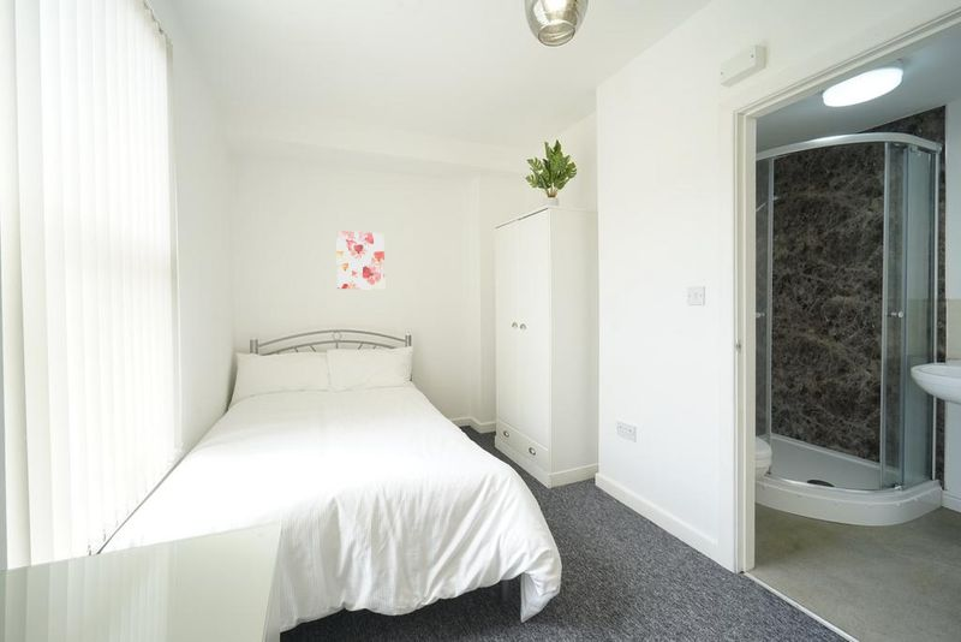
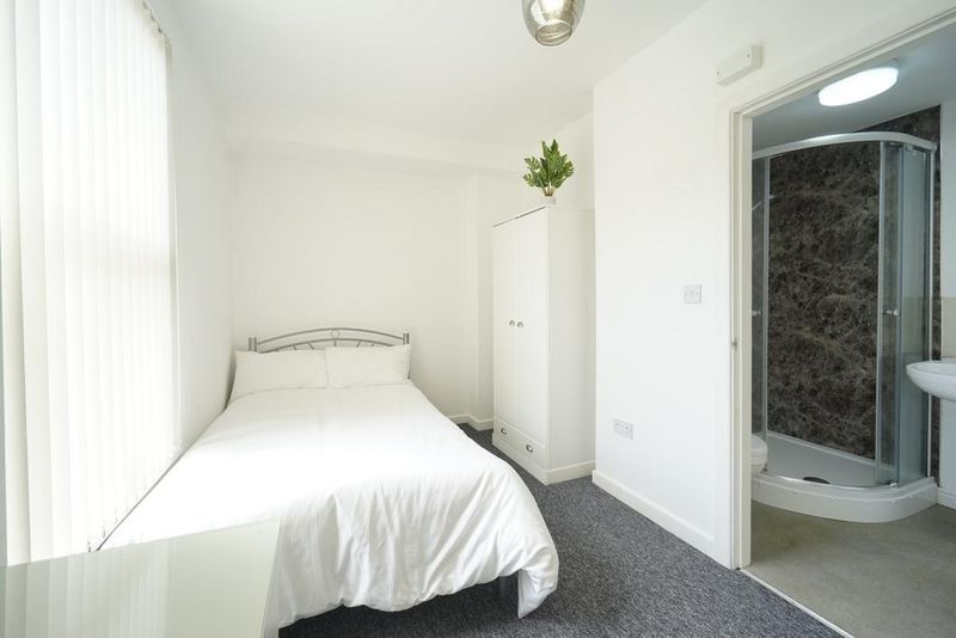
- wall art (360, 260)
